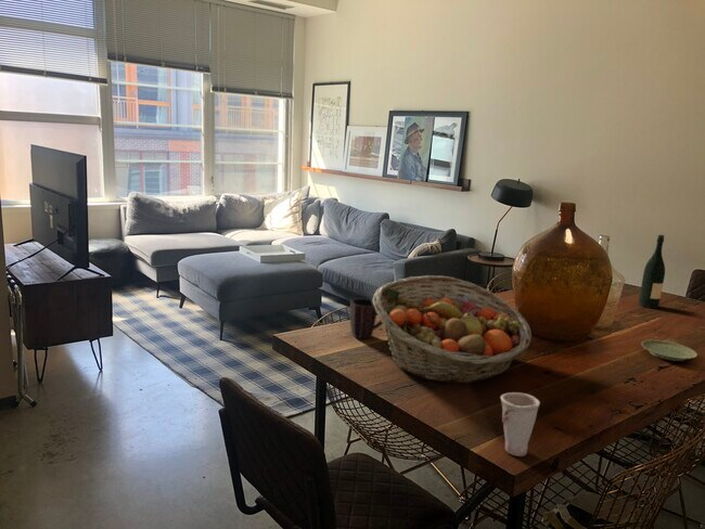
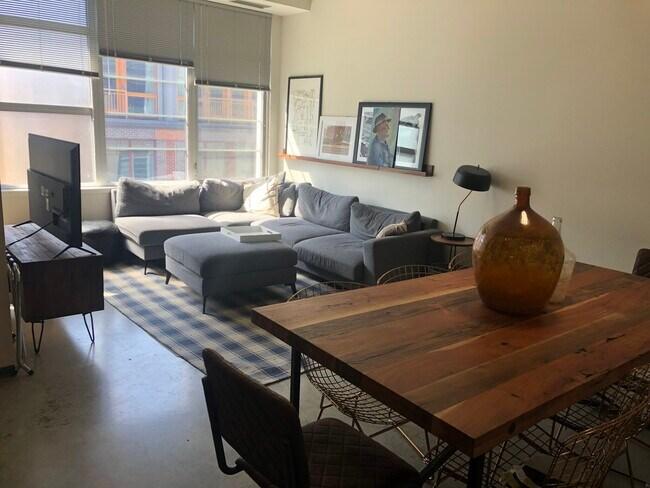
- wine bottle (654, 270)
- plate (668, 351)
- cup (516, 423)
- fruit basket (450, 326)
- mug (366, 318)
